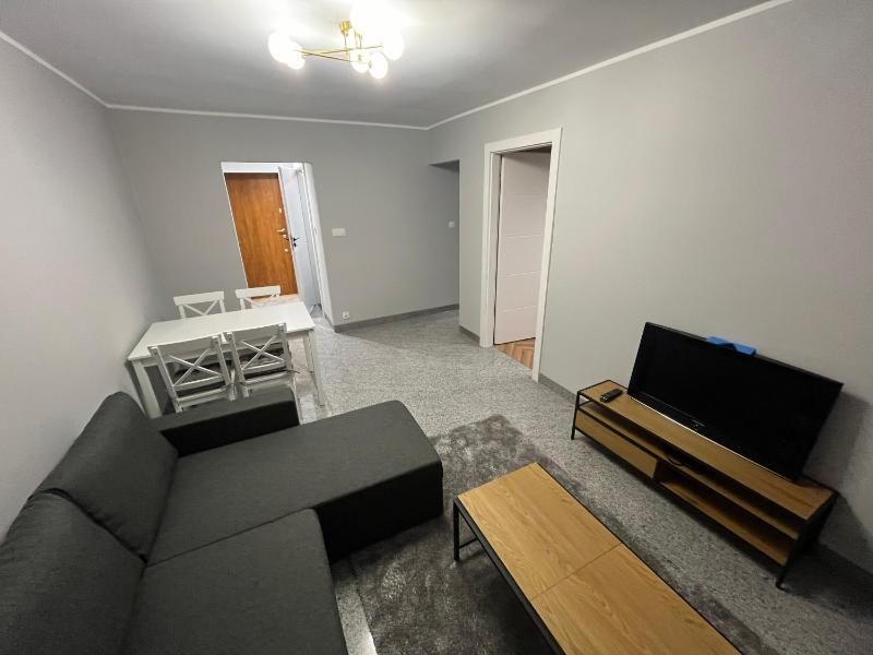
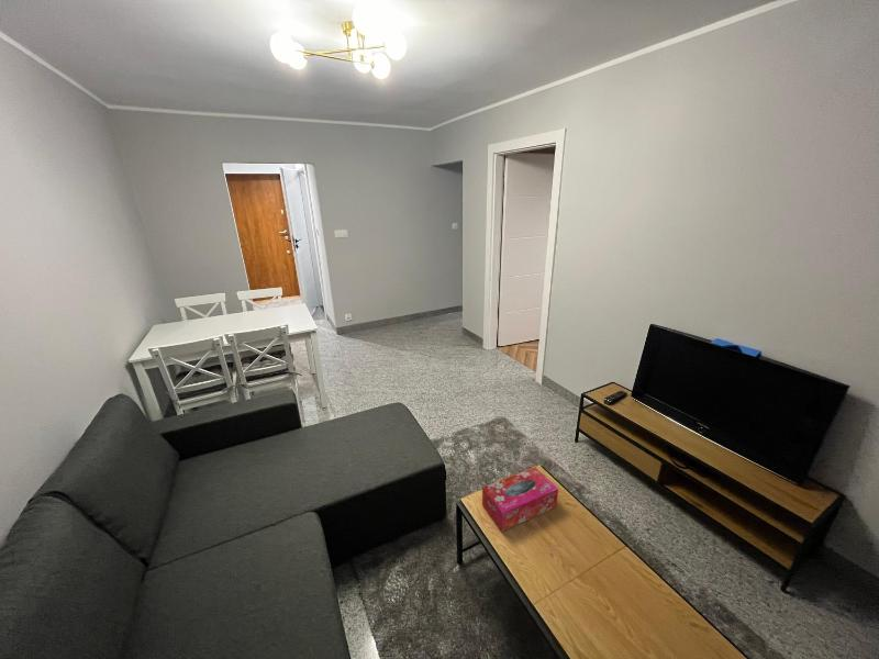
+ tissue box (519, 496)
